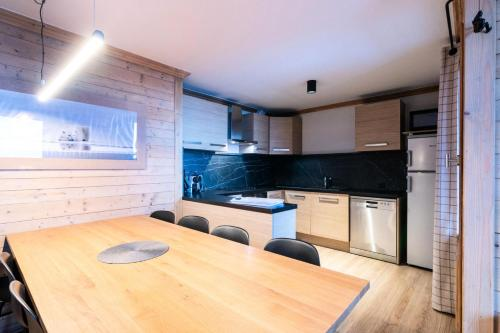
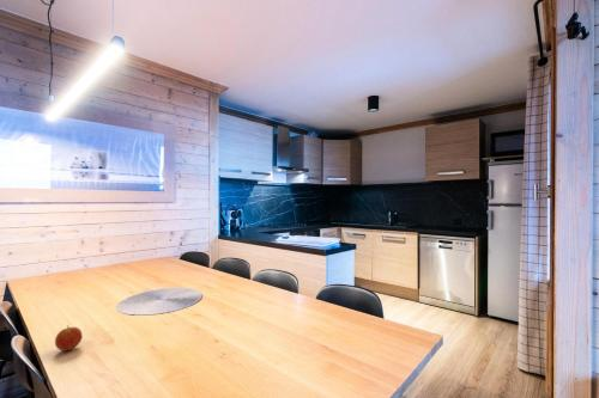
+ fruit (68, 337)
